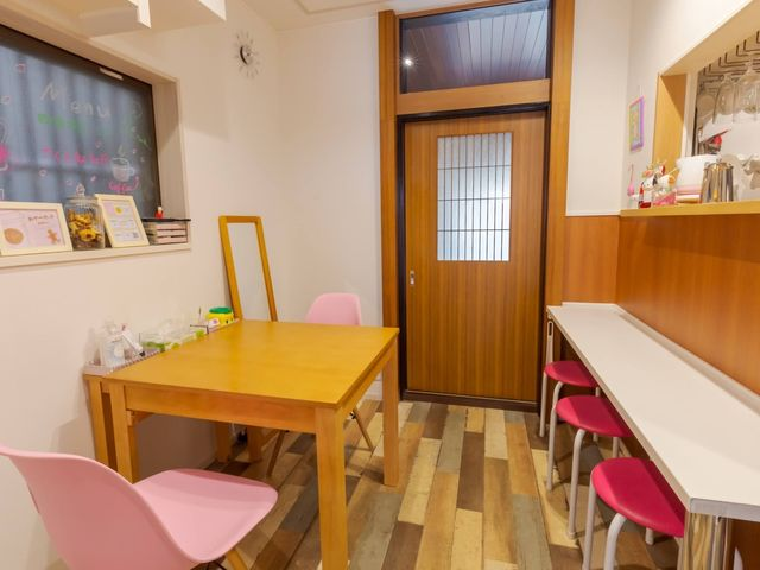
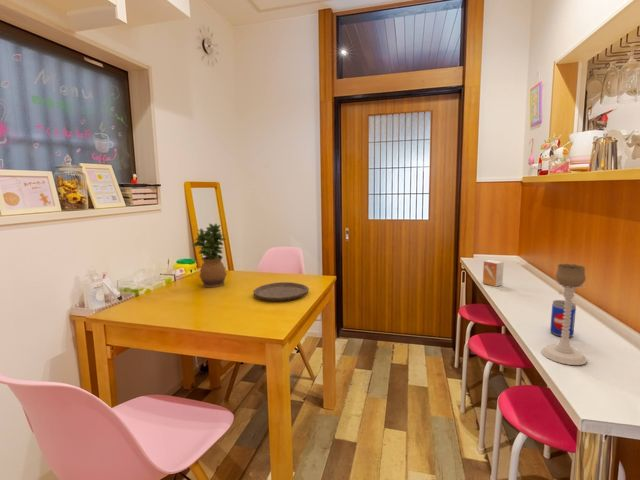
+ small box (493, 272)
+ potted plant (211, 253)
+ plate (281, 291)
+ candle holder (567, 311)
+ beer can (562, 318)
